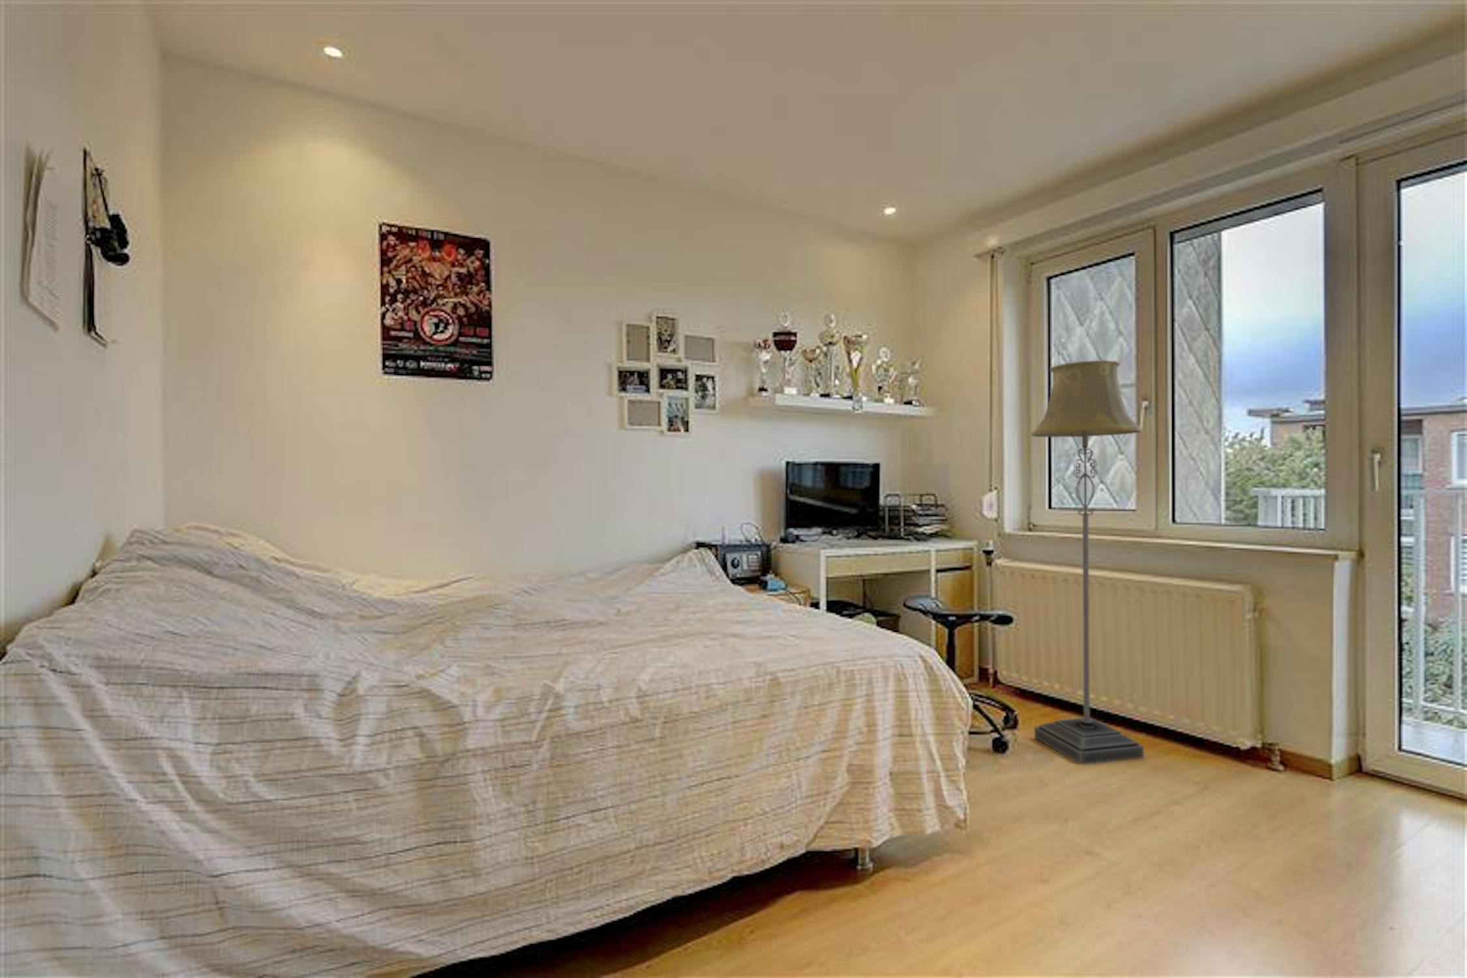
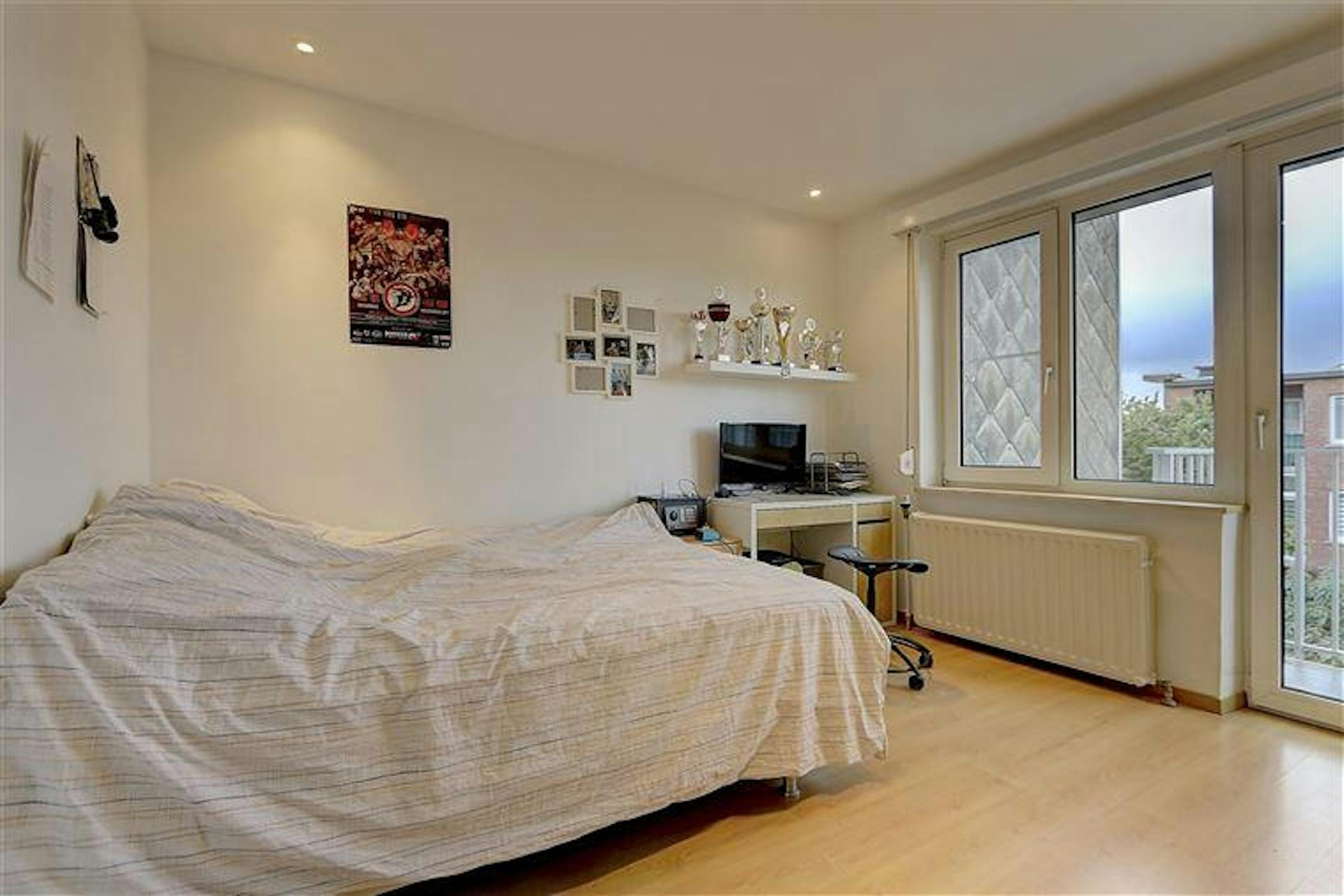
- floor lamp (1085, 557)
